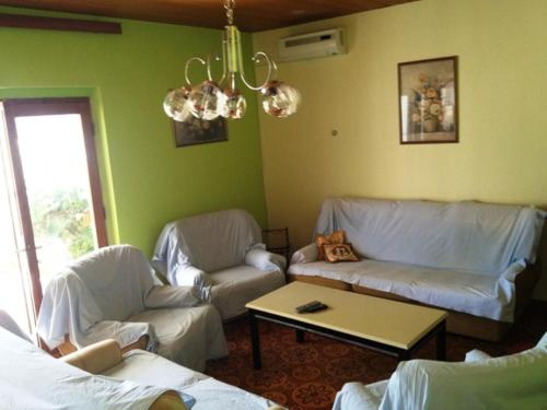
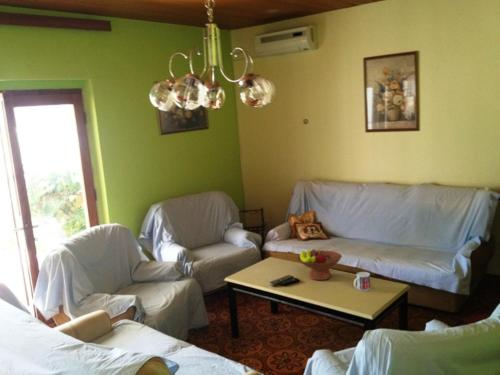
+ mug (362, 281)
+ fruit bowl (319, 262)
